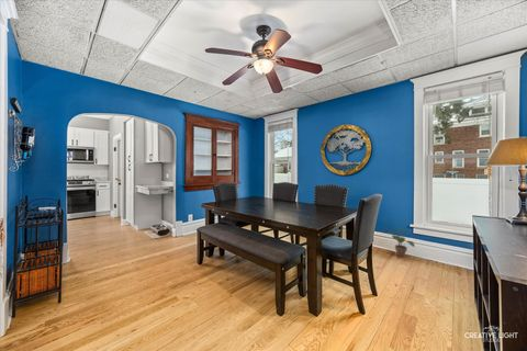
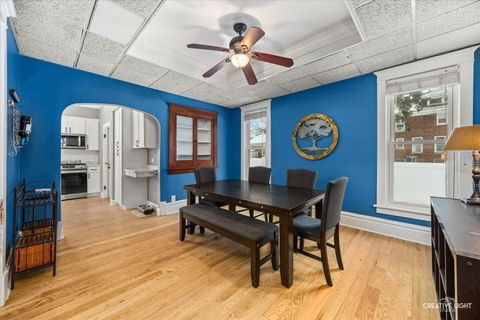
- potted plant (401, 242)
